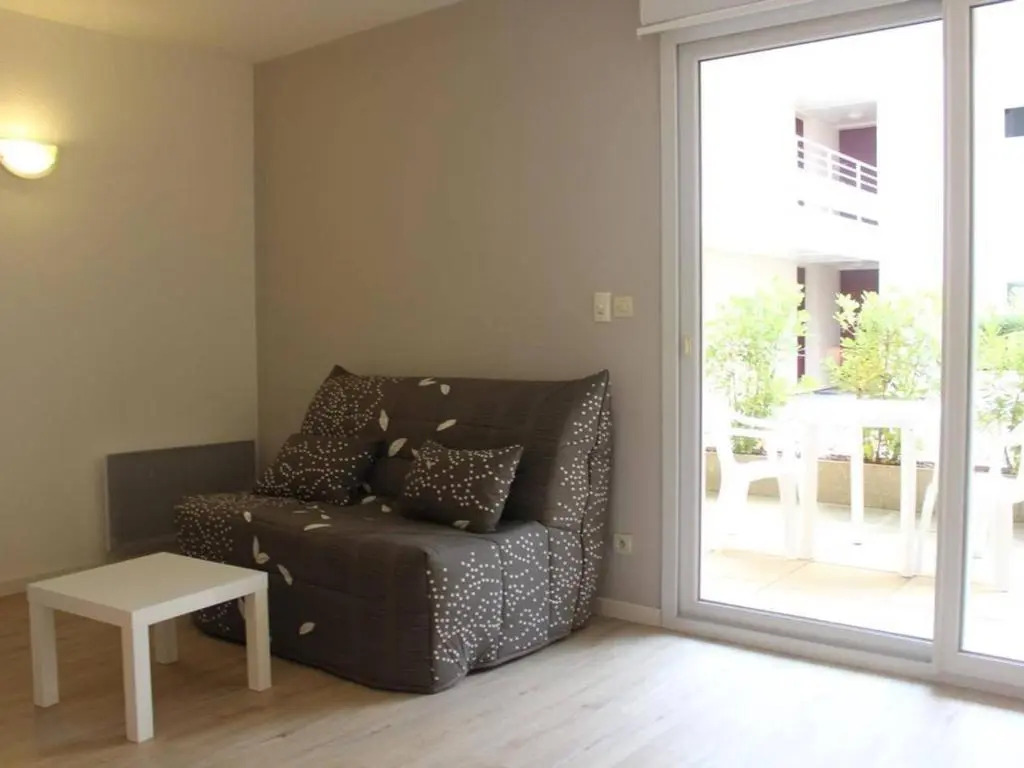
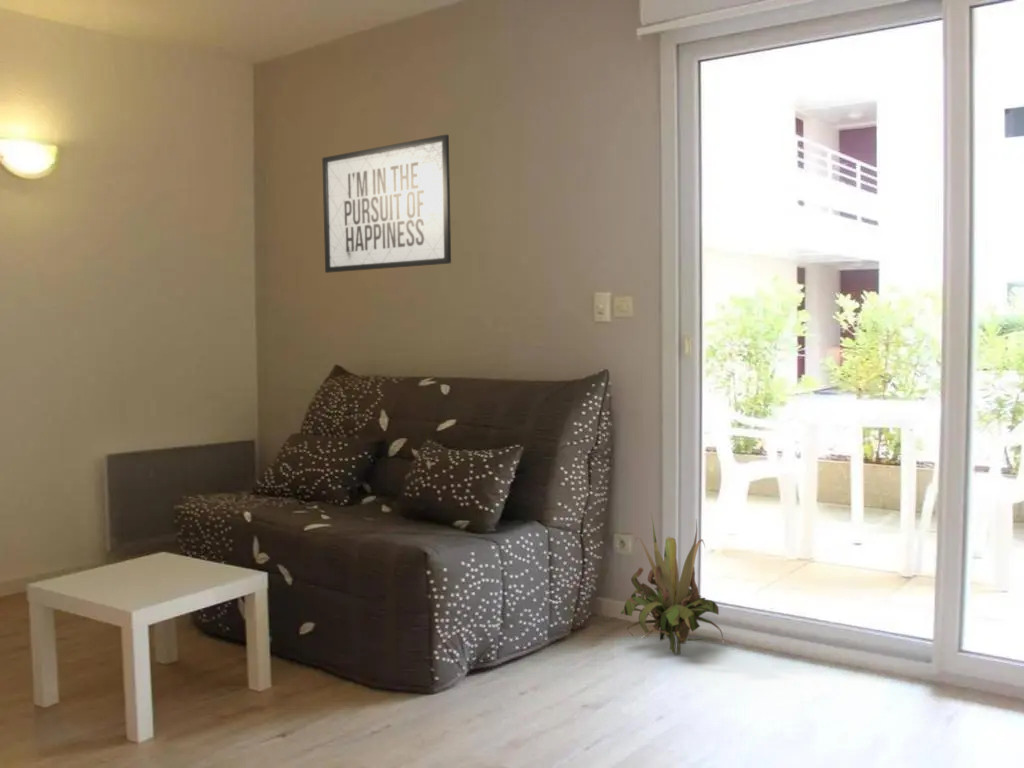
+ mirror (383, 207)
+ decorative plant (672, 580)
